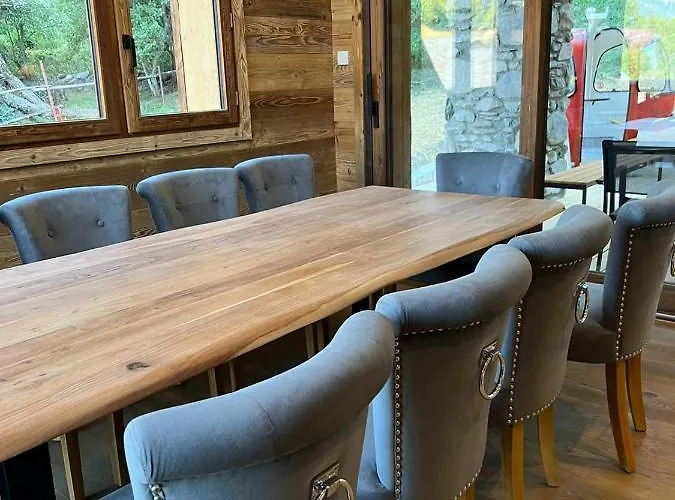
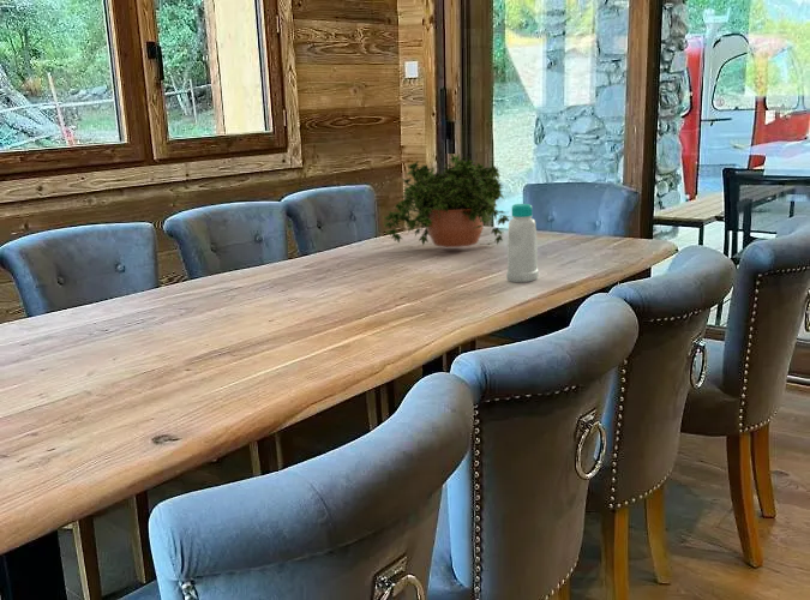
+ potted plant (450, 203)
+ bottle (522, 242)
